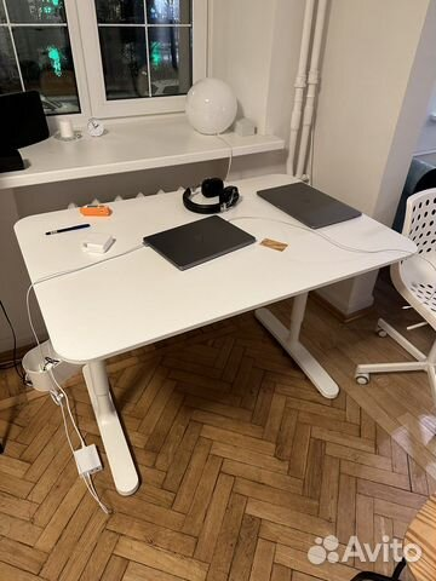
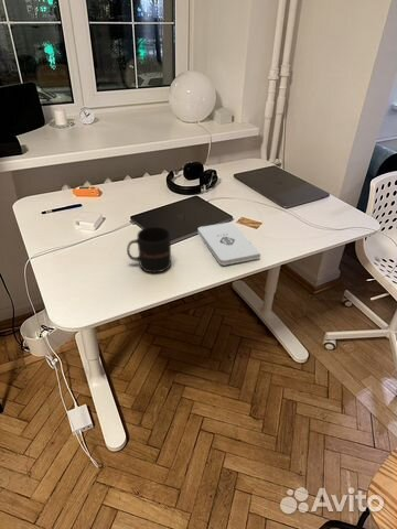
+ notepad (226, 241)
+ mug (149, 249)
